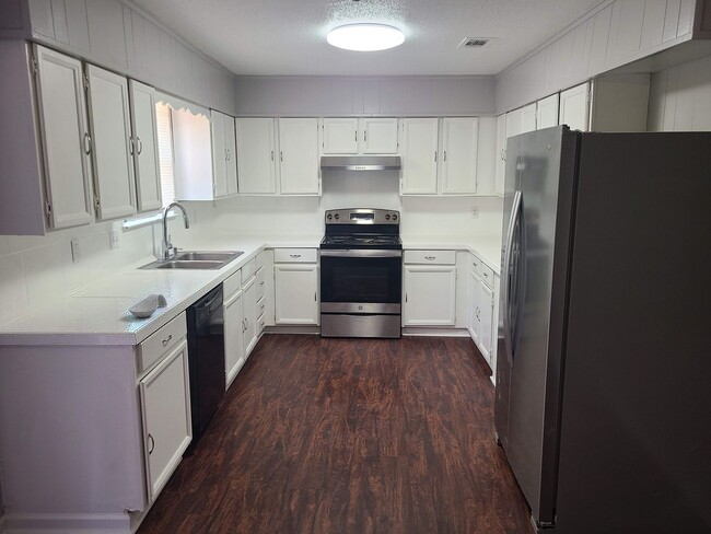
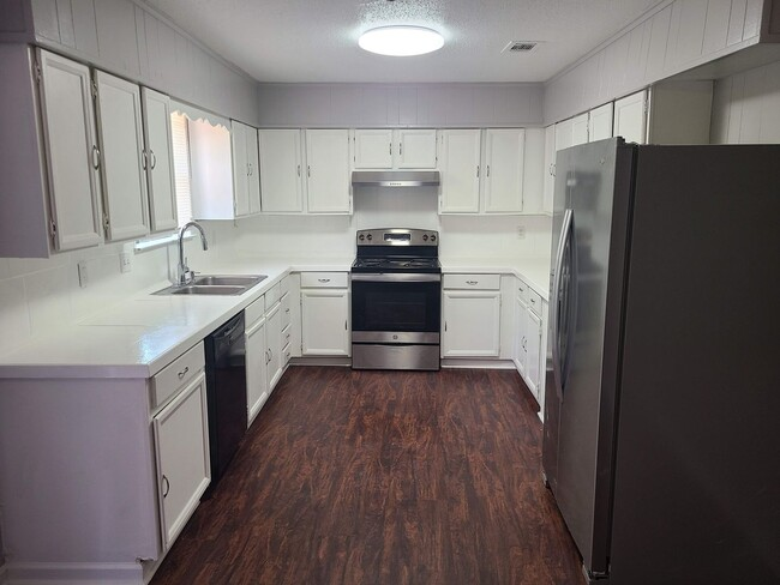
- spoon rest (150, 304)
